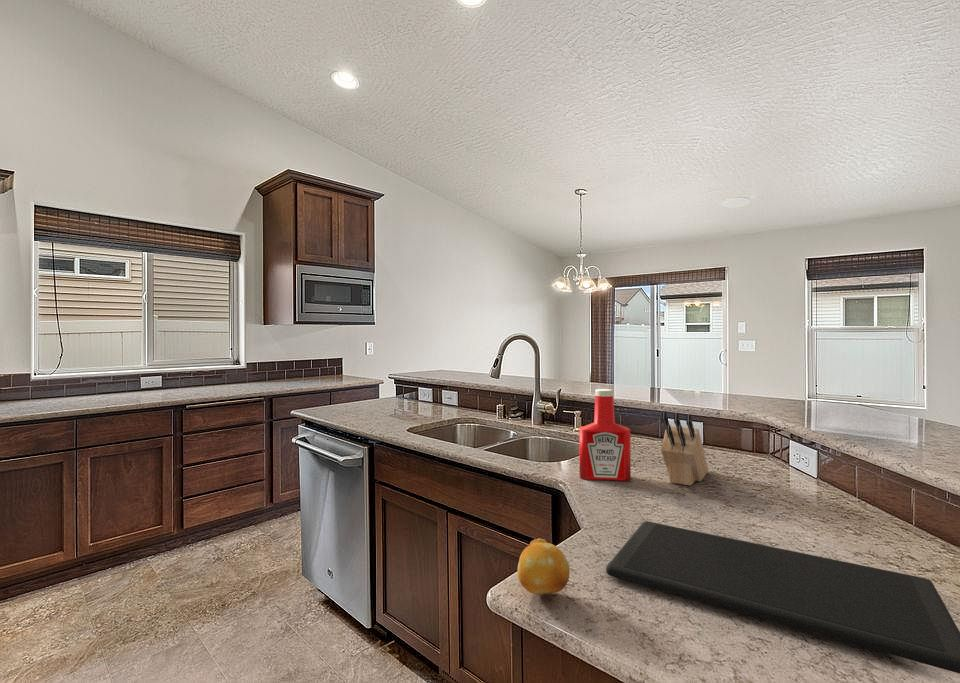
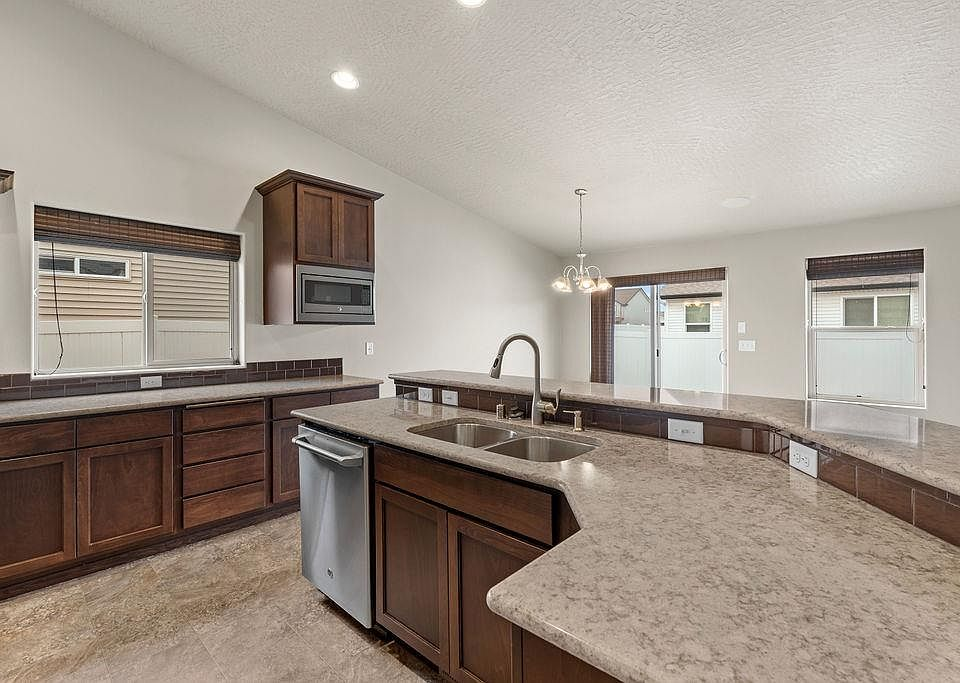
- cutting board (763, 577)
- soap bottle (604, 433)
- fruit (543, 569)
- knife block (684, 443)
